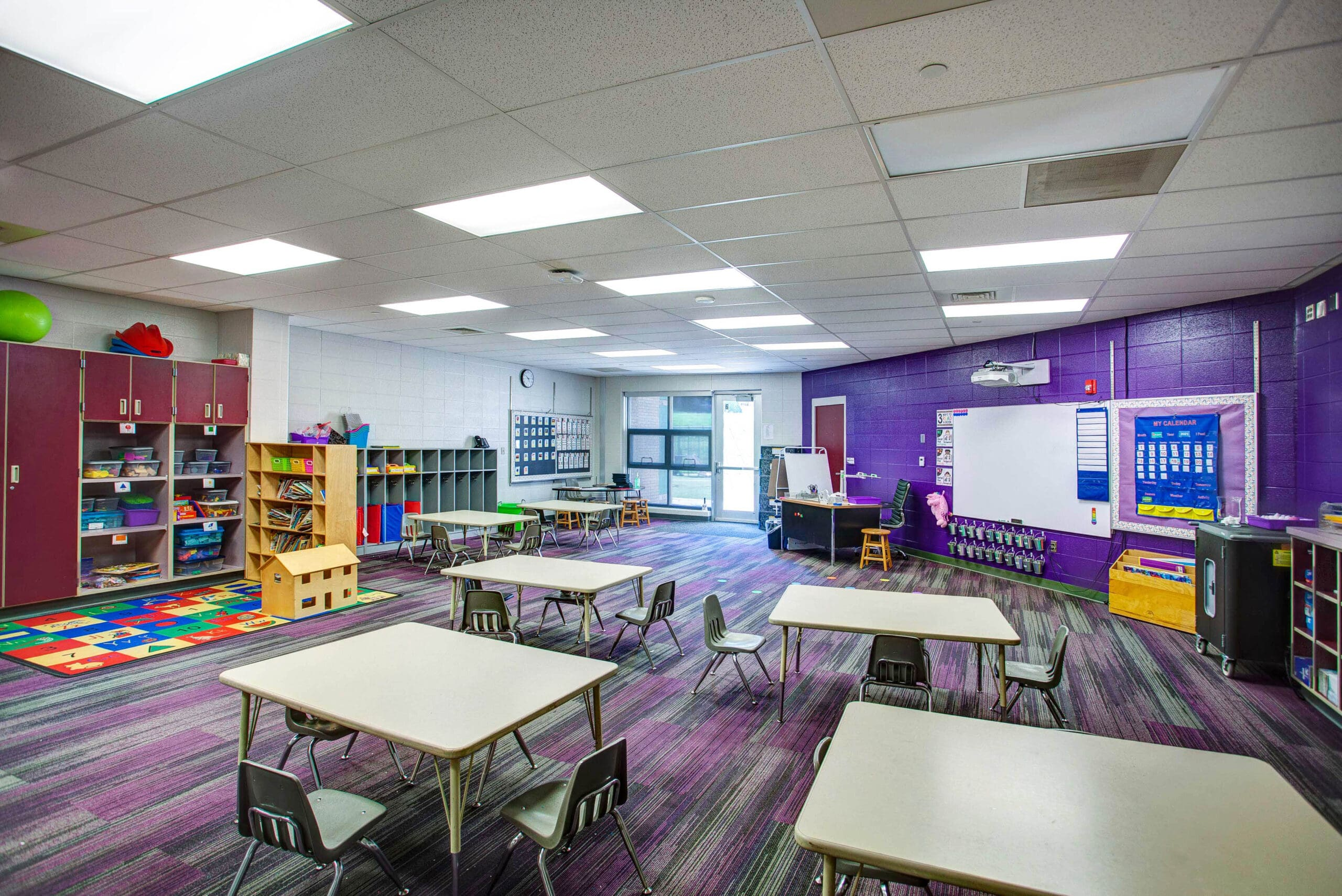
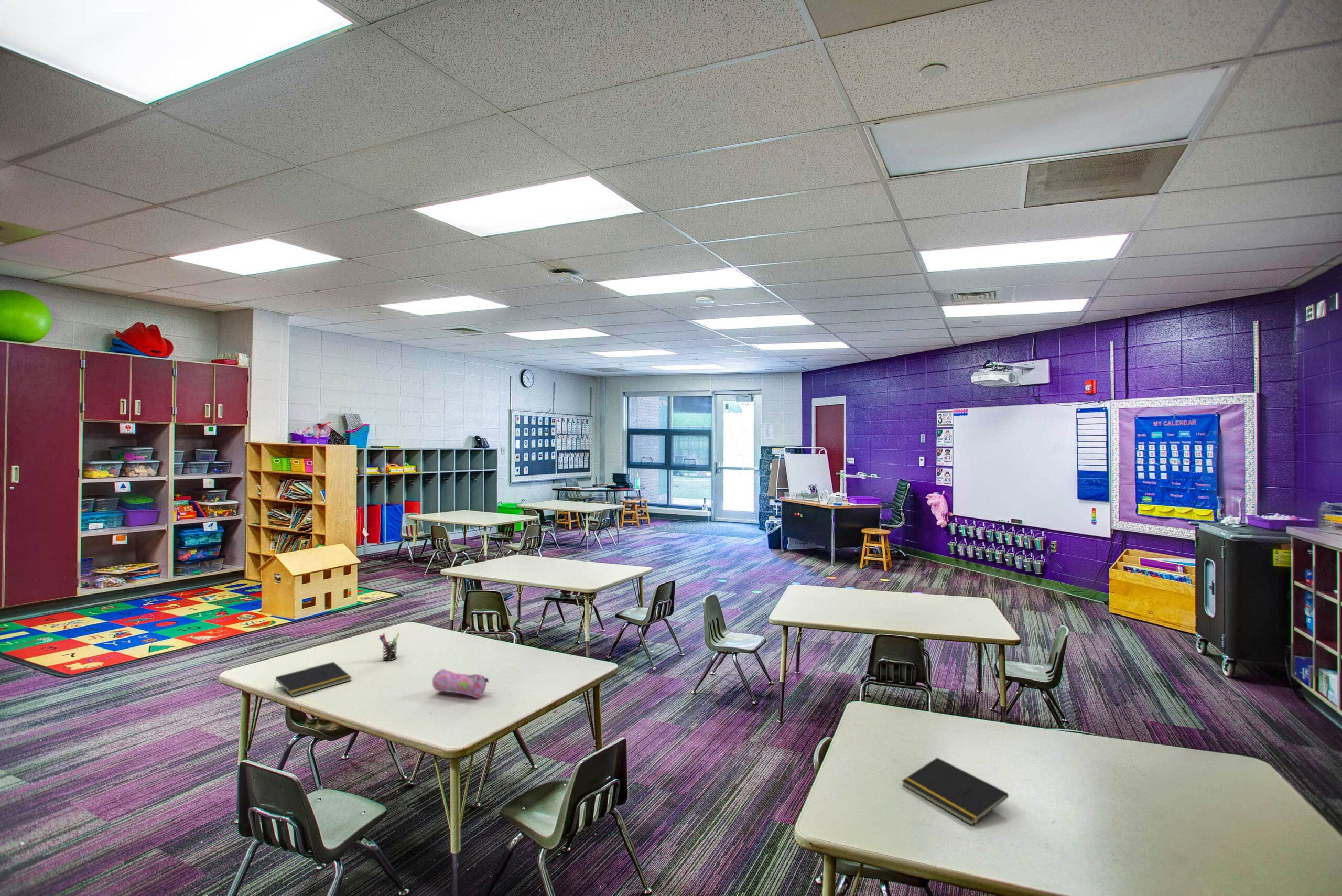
+ pen holder (389, 645)
+ notepad (953, 789)
+ pencil case (460, 683)
+ notepad (314, 678)
